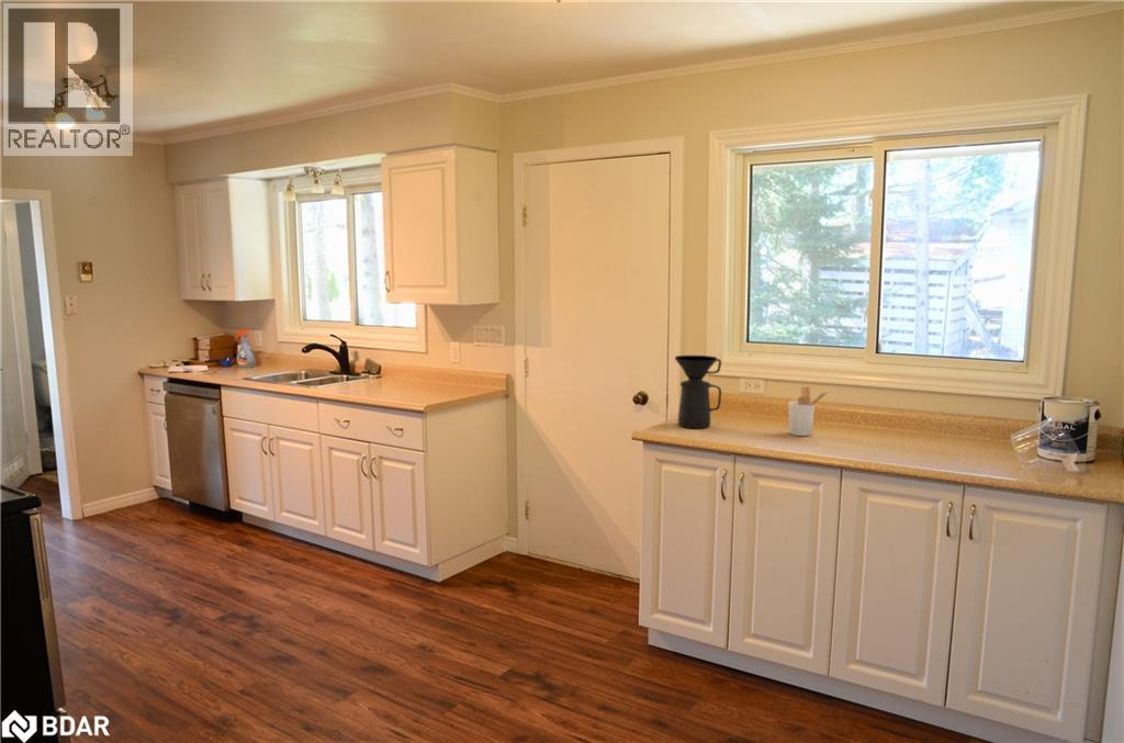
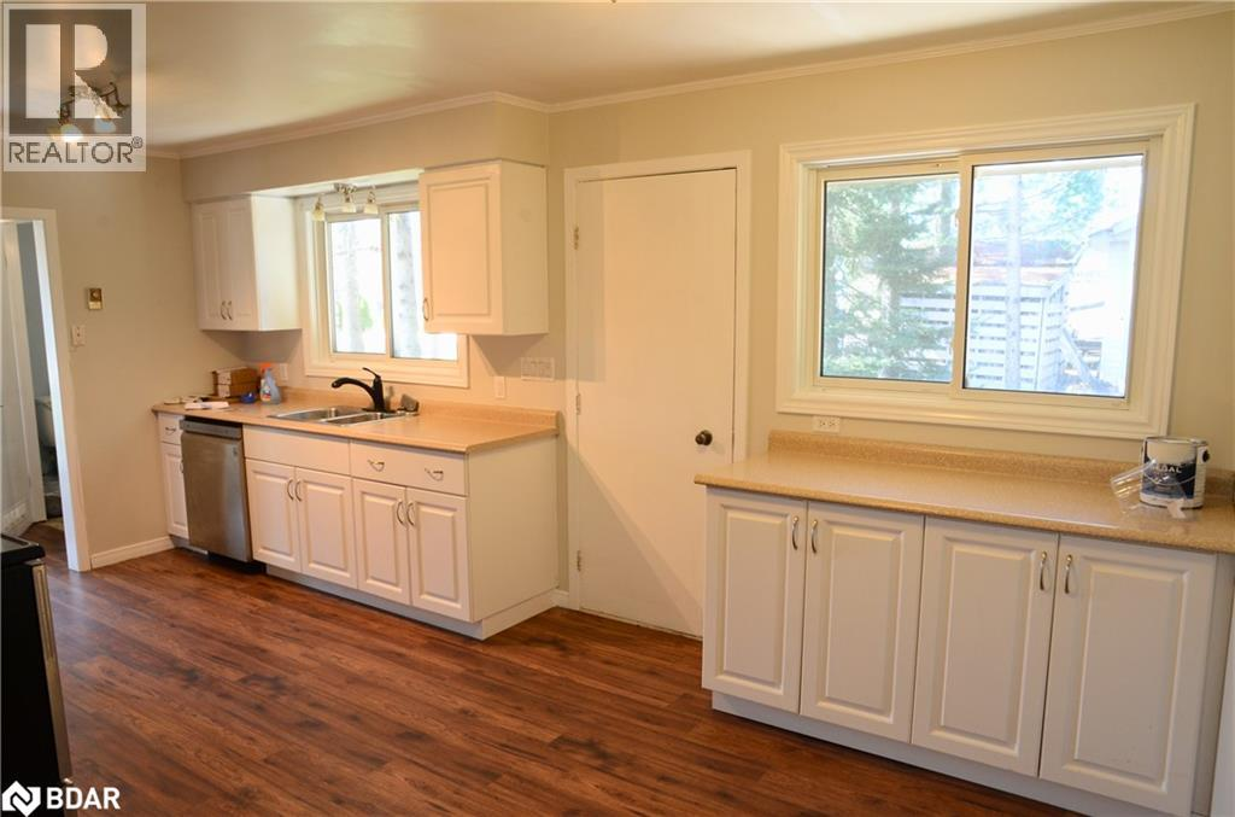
- coffee maker (695, 391)
- utensil holder (808, 410)
